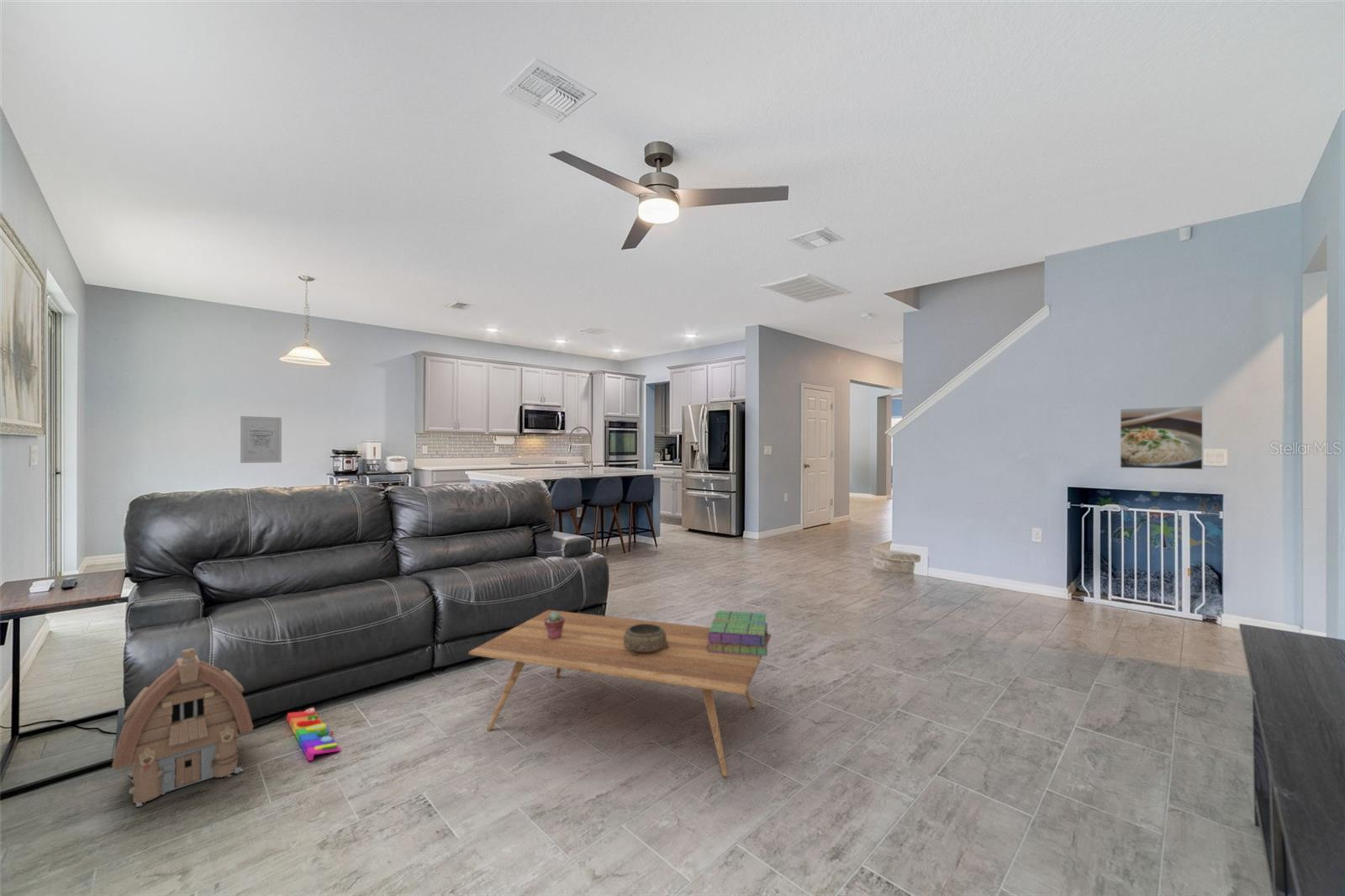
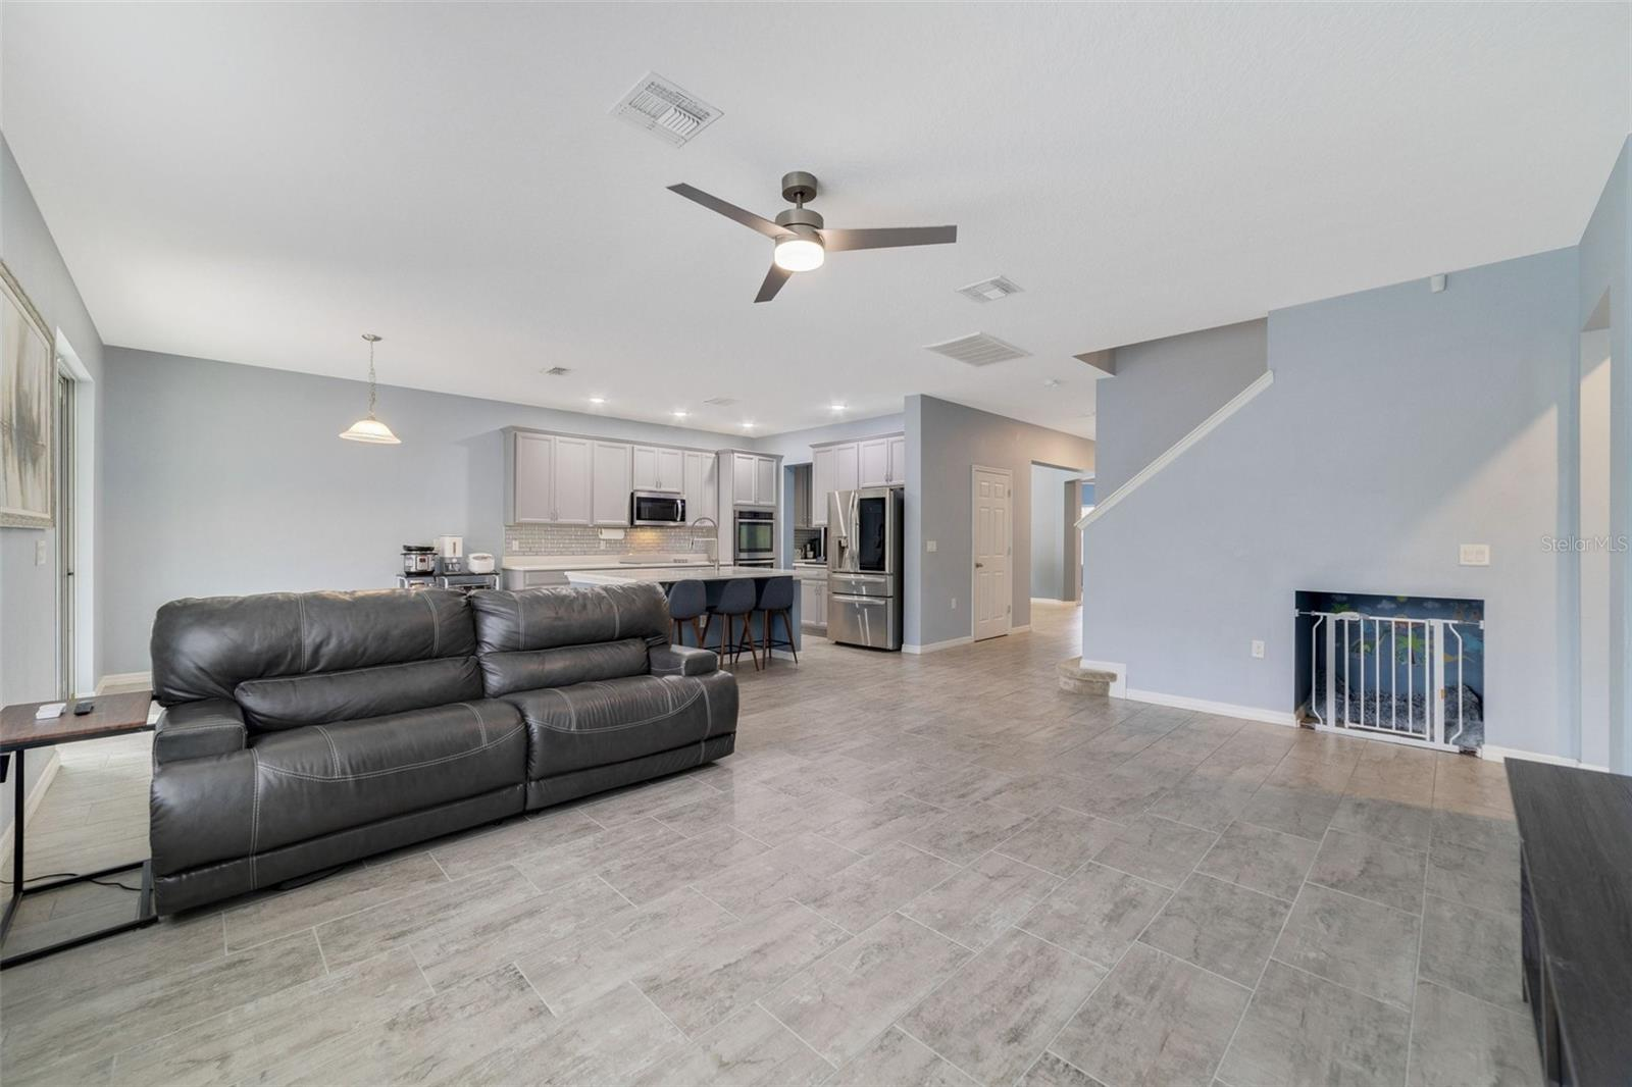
- knob puzzle (312, 729)
- wall art (261, 440)
- stack of books (738, 630)
- toy house (186, 705)
- potted succulent (554, 624)
- decorative bowl (644, 638)
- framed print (1159, 438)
- coffee table (628, 677)
